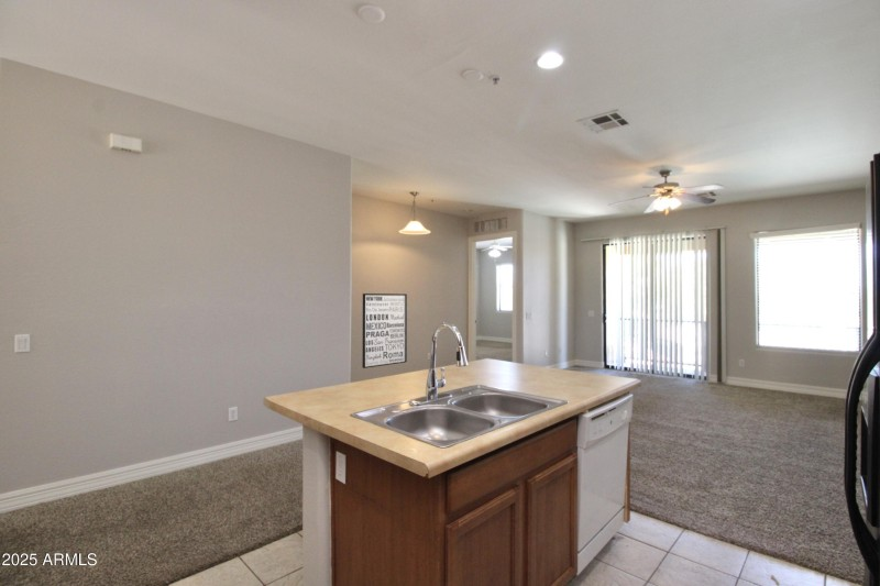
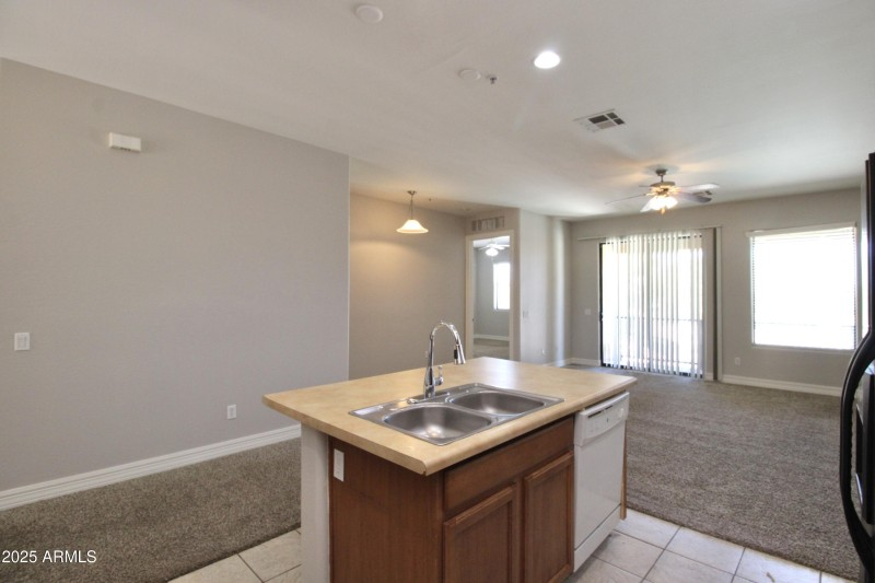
- wall art (385, 329)
